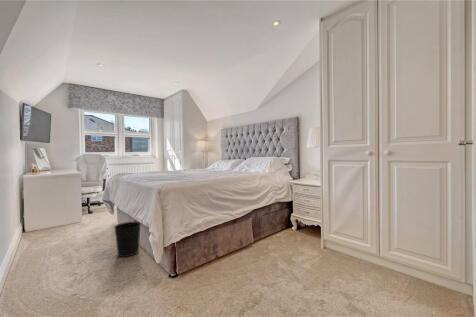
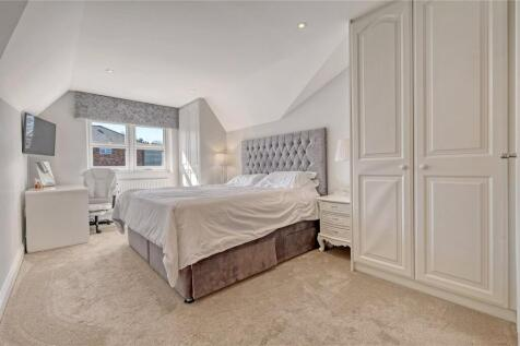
- wastebasket (128, 239)
